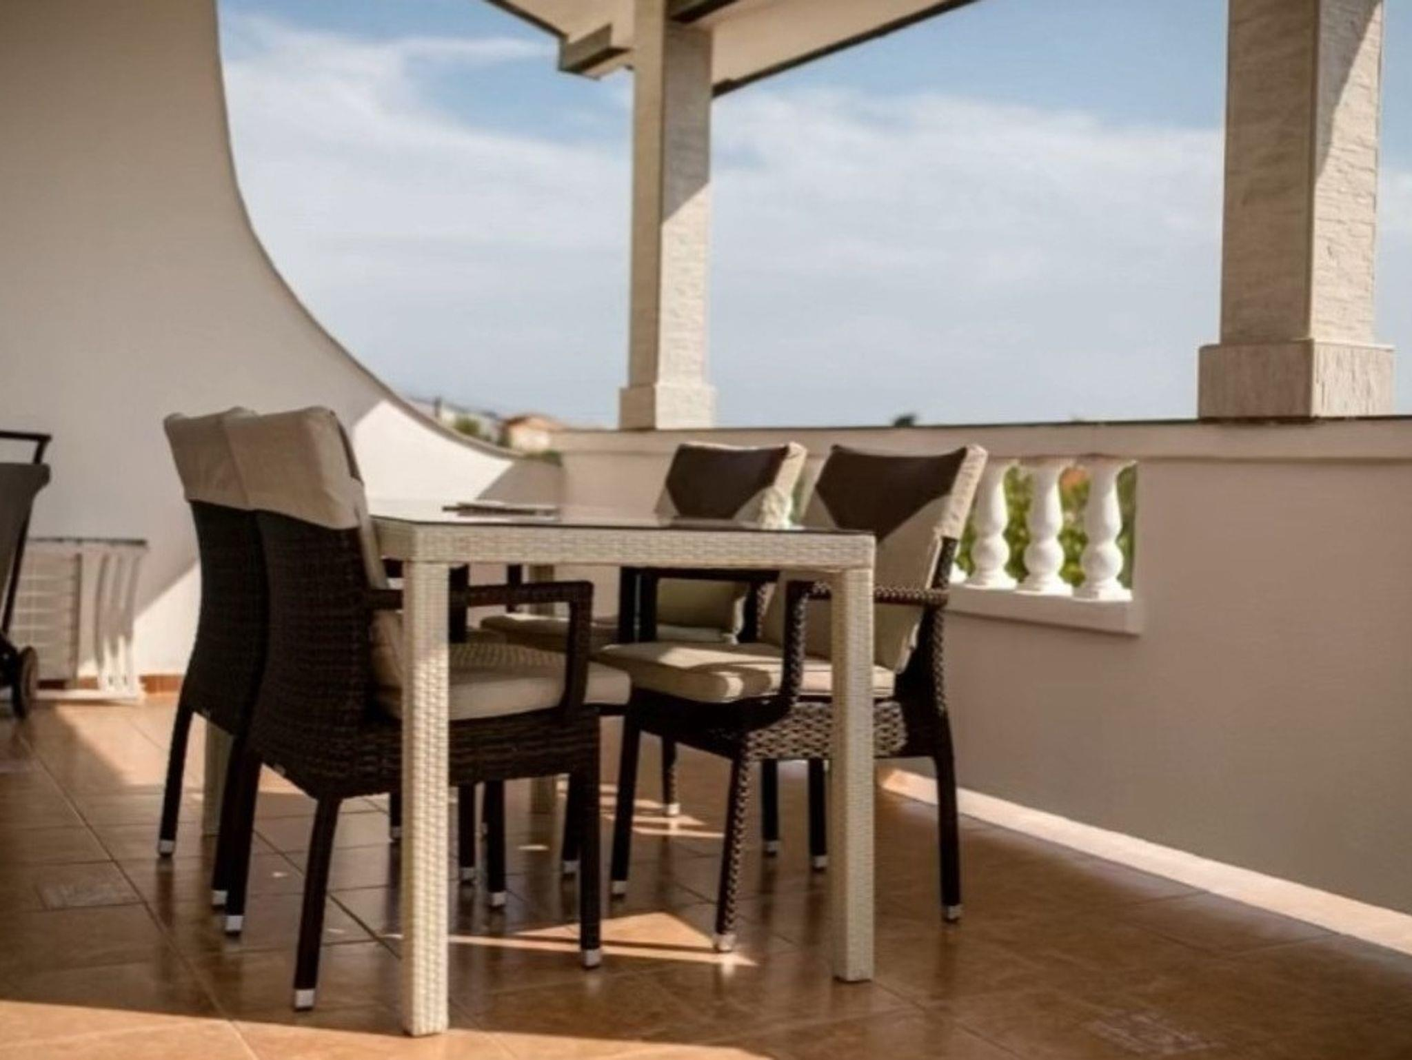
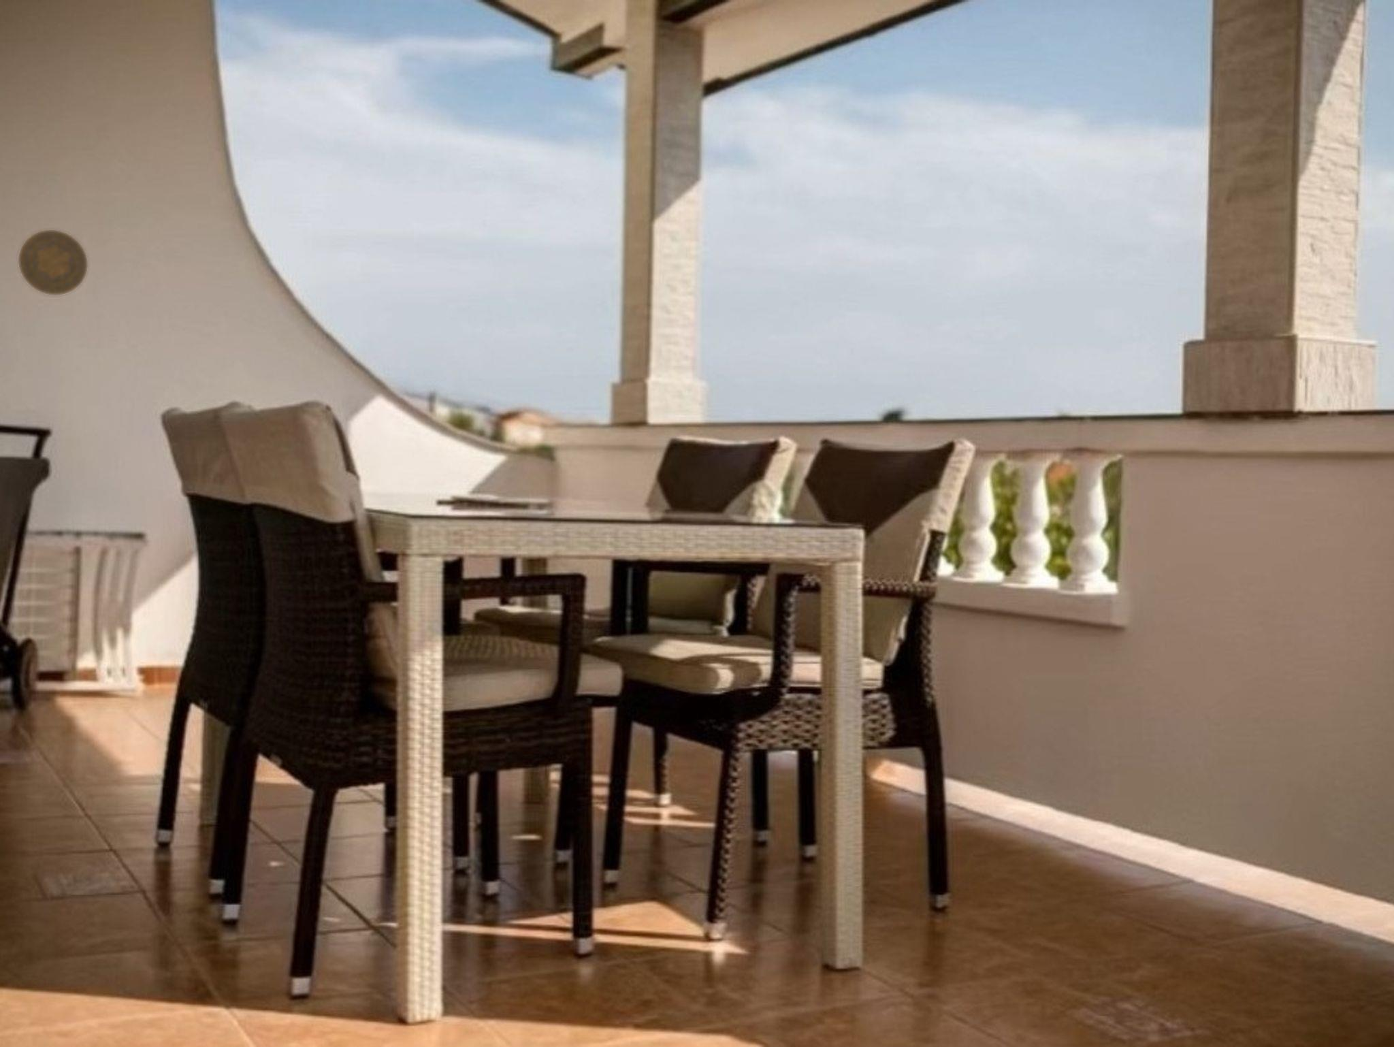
+ decorative plate (53, 262)
